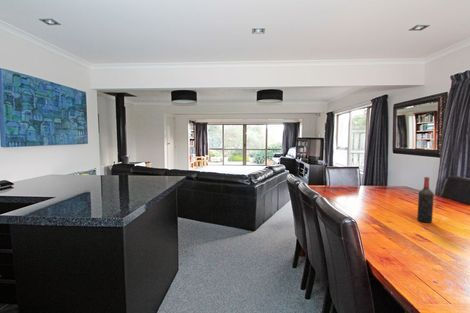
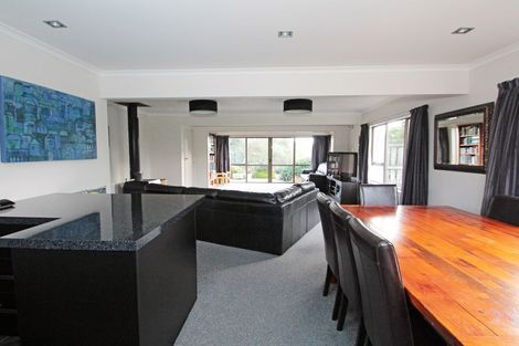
- wine bottle (425, 199)
